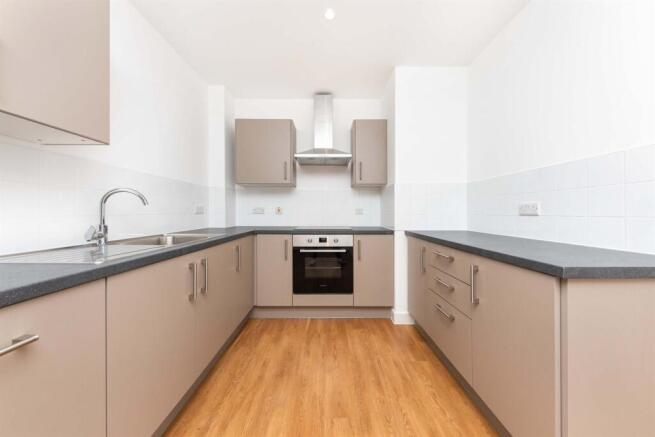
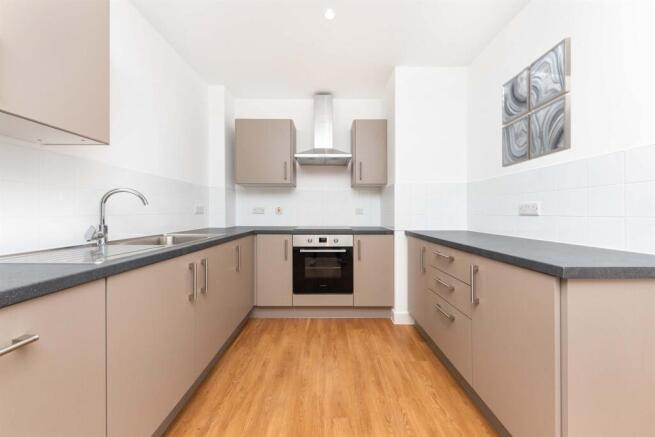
+ wall art (531, 112)
